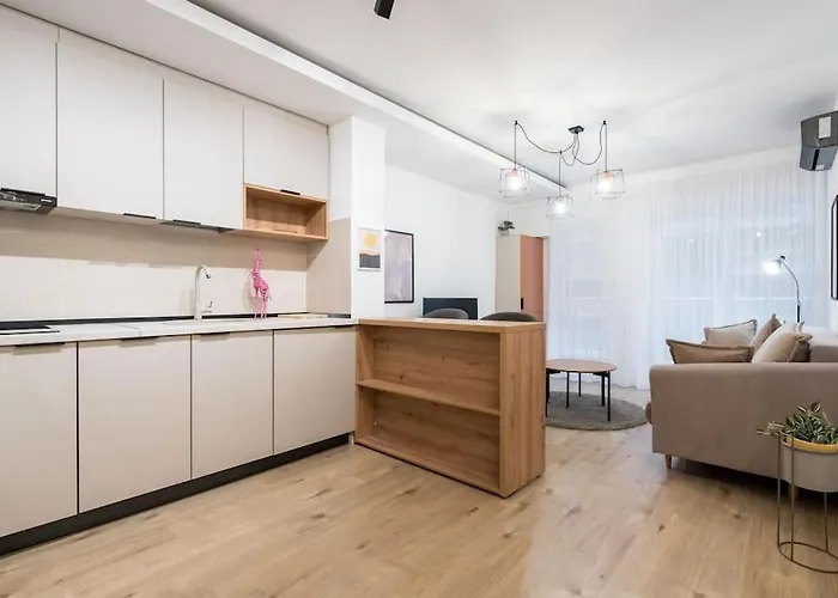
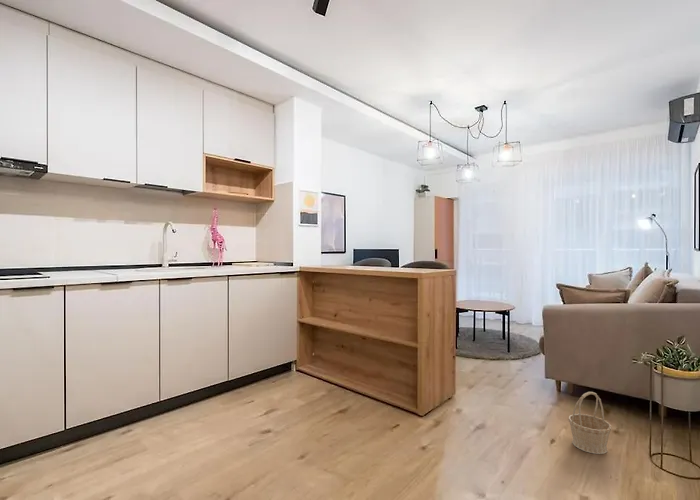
+ basket (589, 418)
